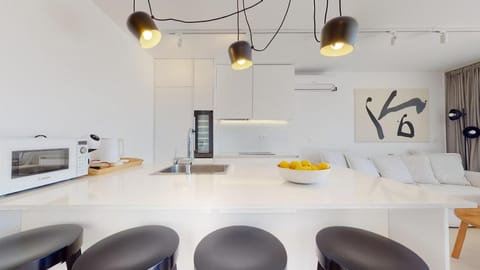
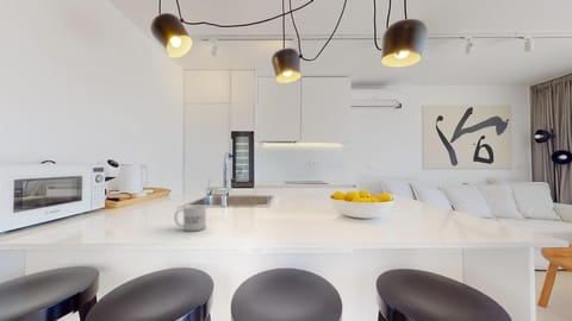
+ mug (189, 216)
